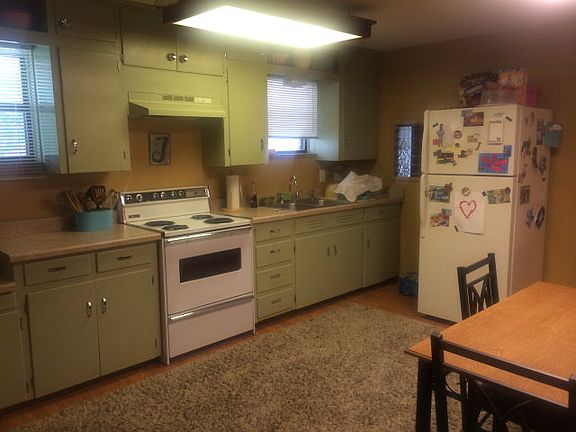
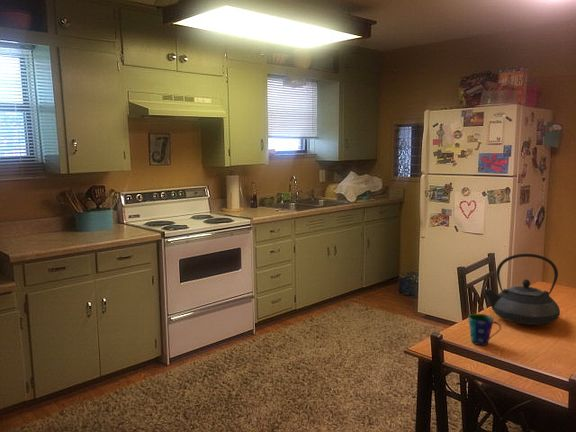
+ teapot (521, 286)
+ cup (484, 330)
